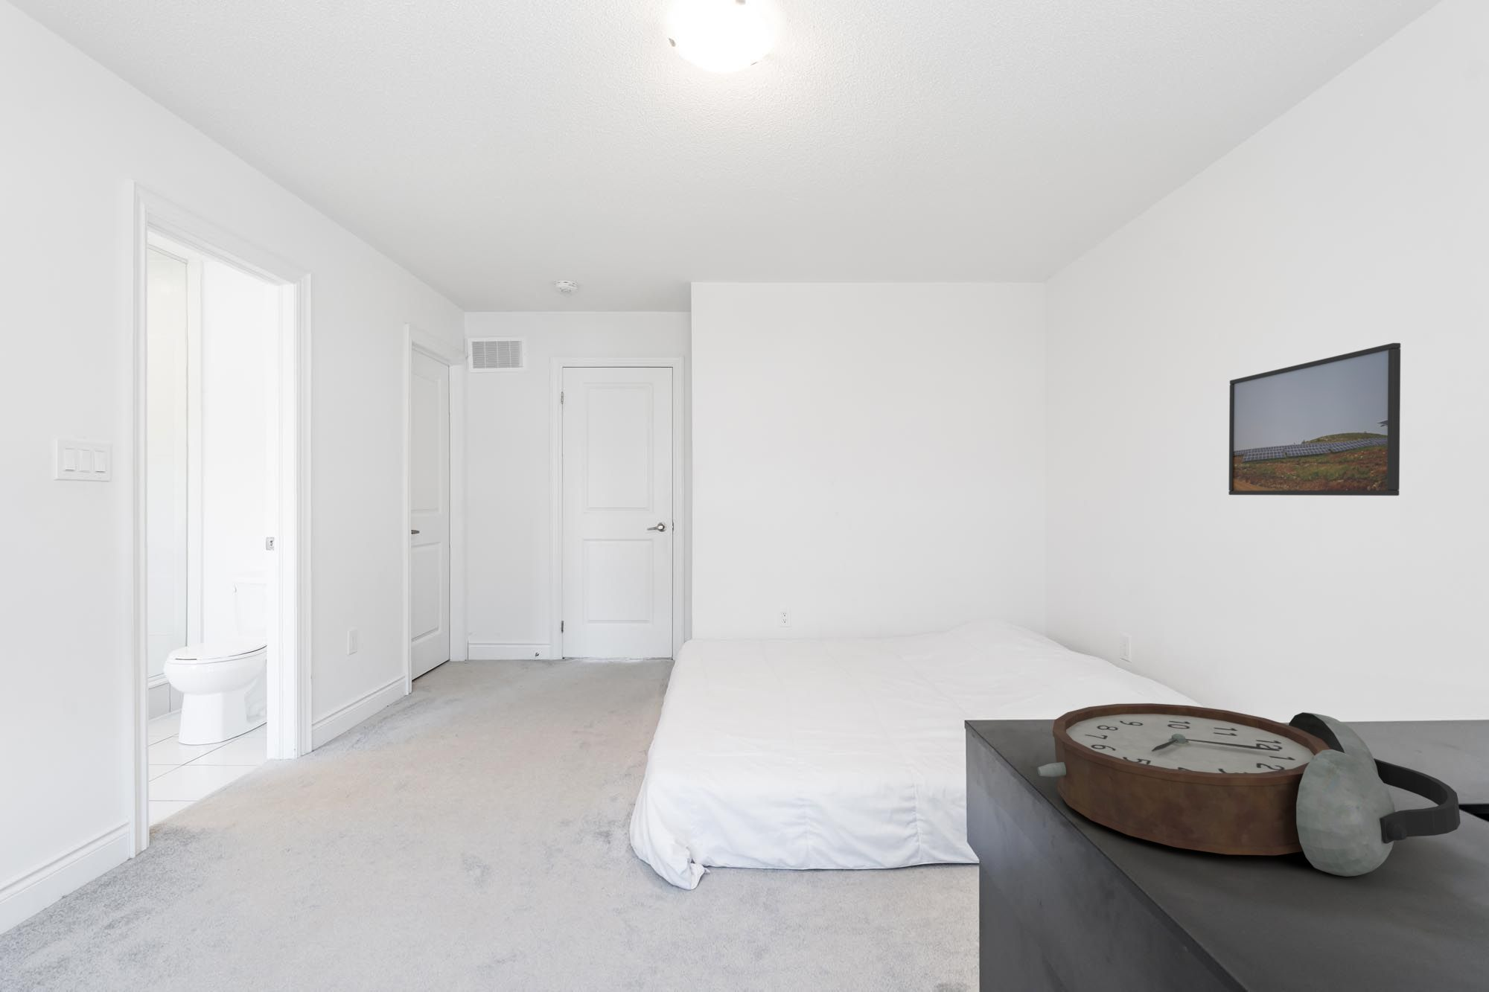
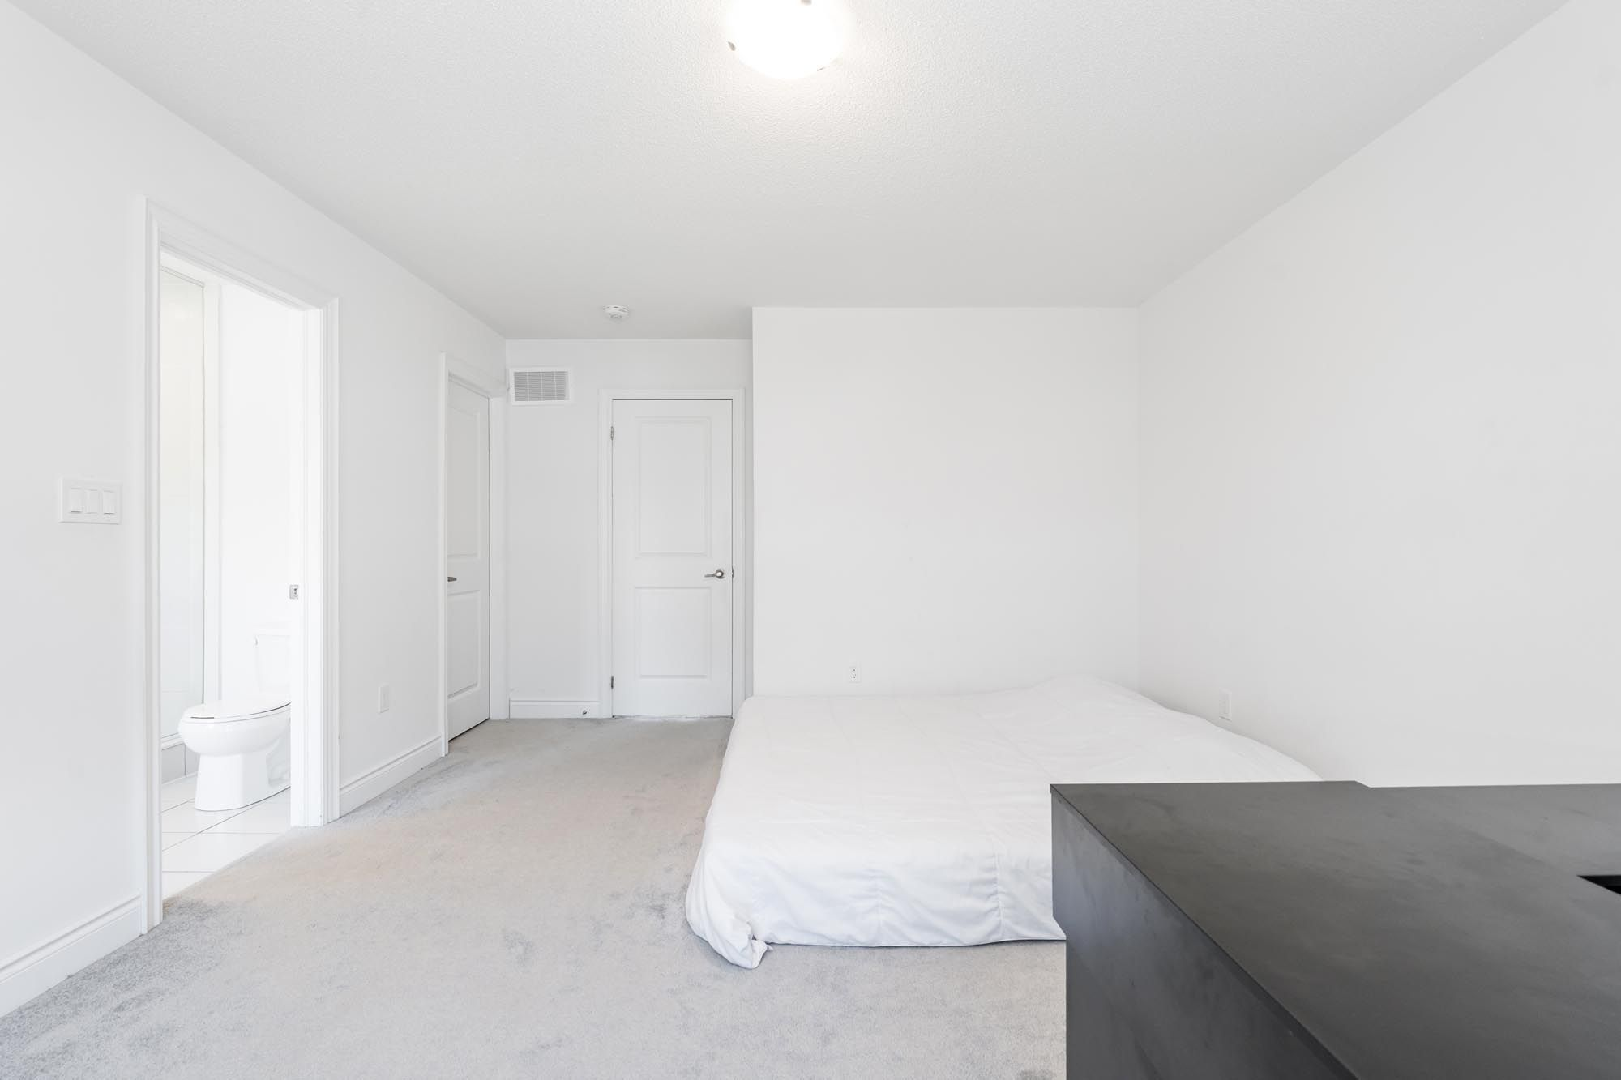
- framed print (1302, 430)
- alarm clock (1228, 766)
